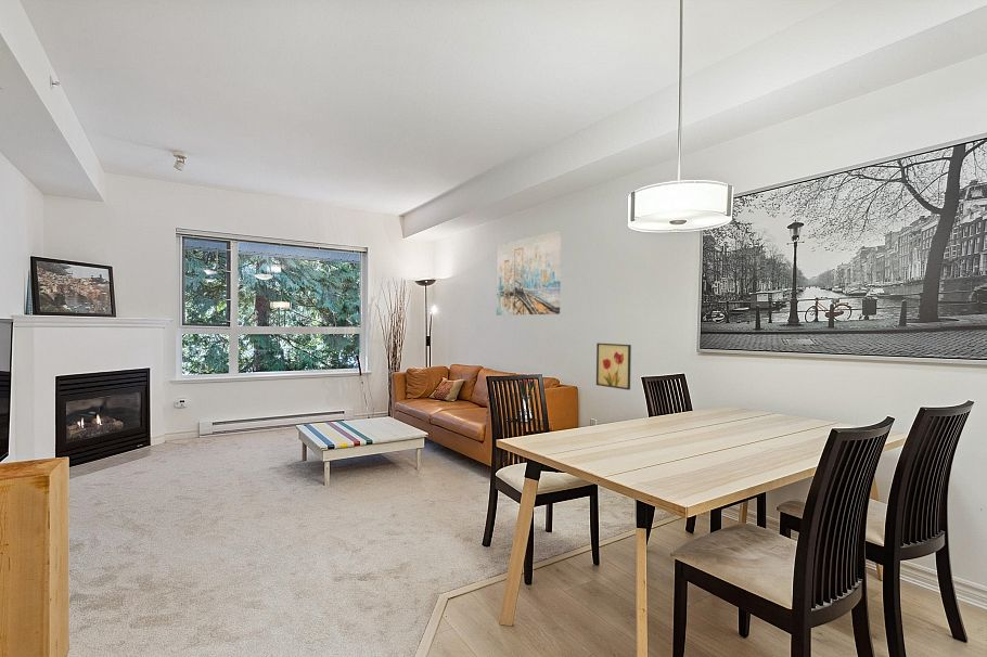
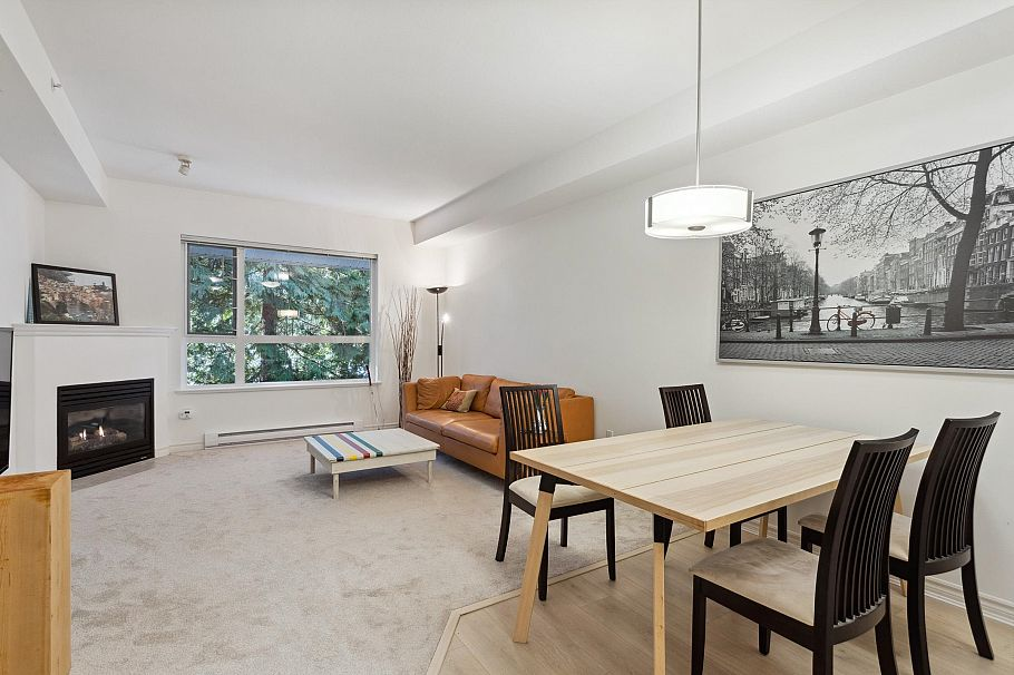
- wall art (613, 365)
- wall art (526, 276)
